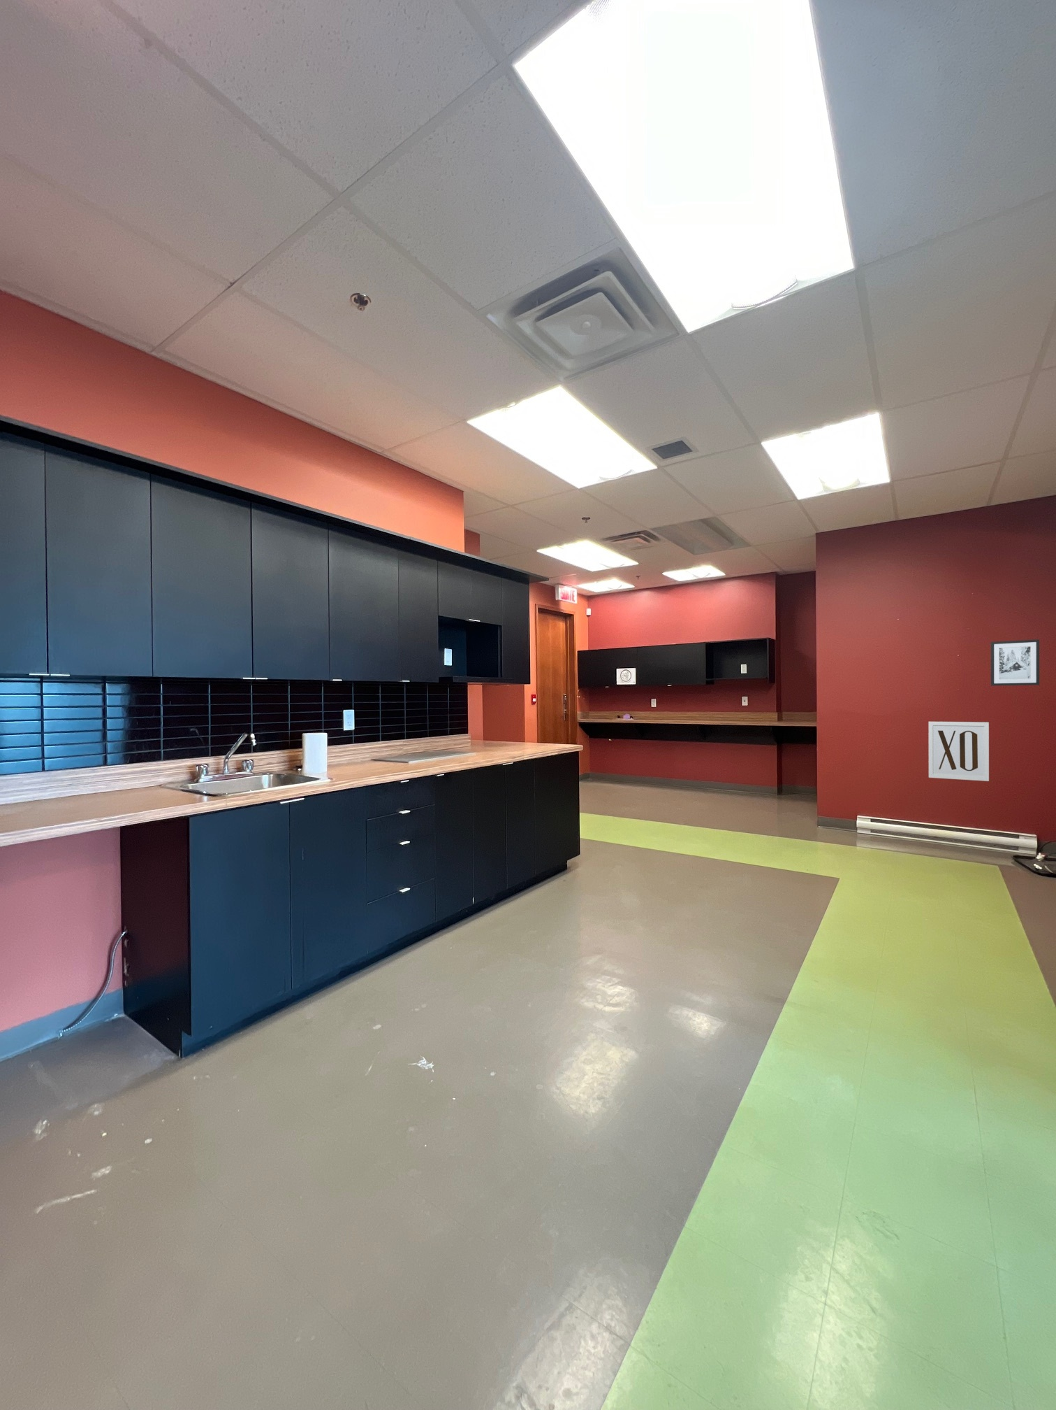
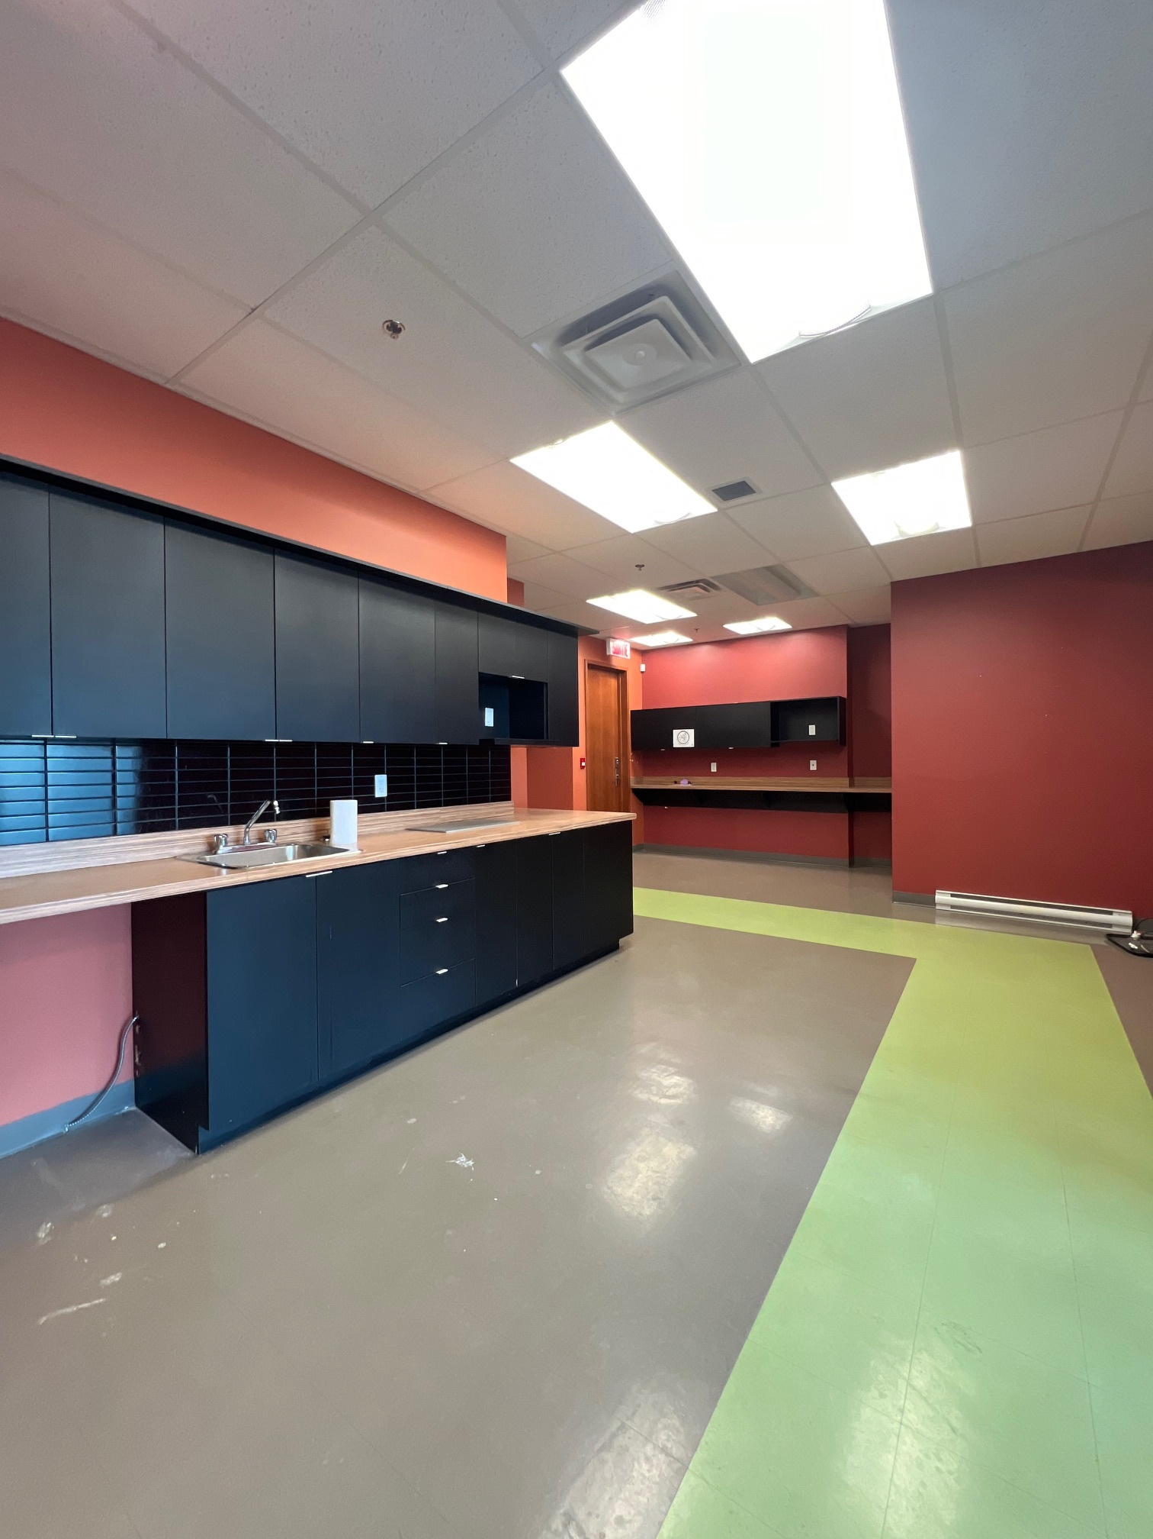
- wall art (1014, 663)
- wall art (957, 751)
